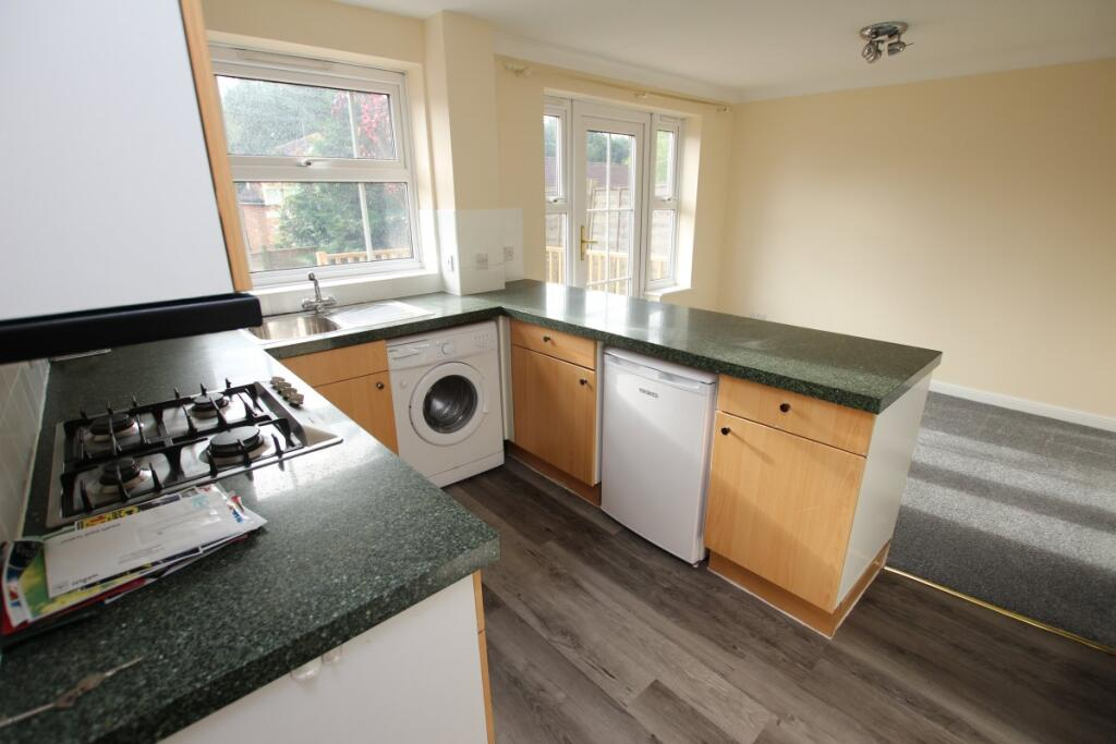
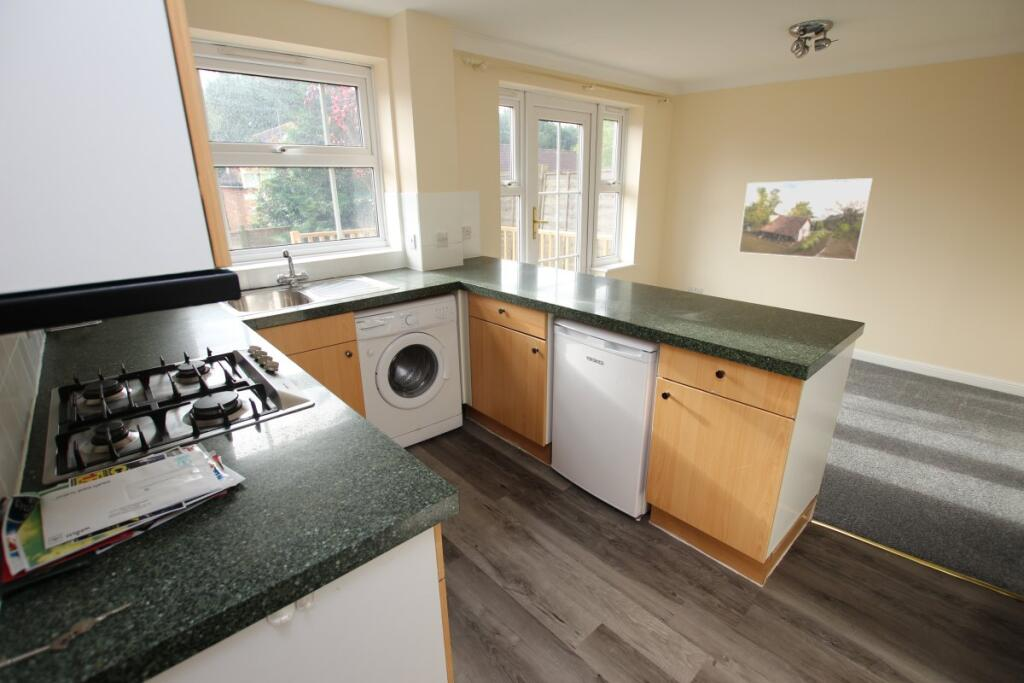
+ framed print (798, 219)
